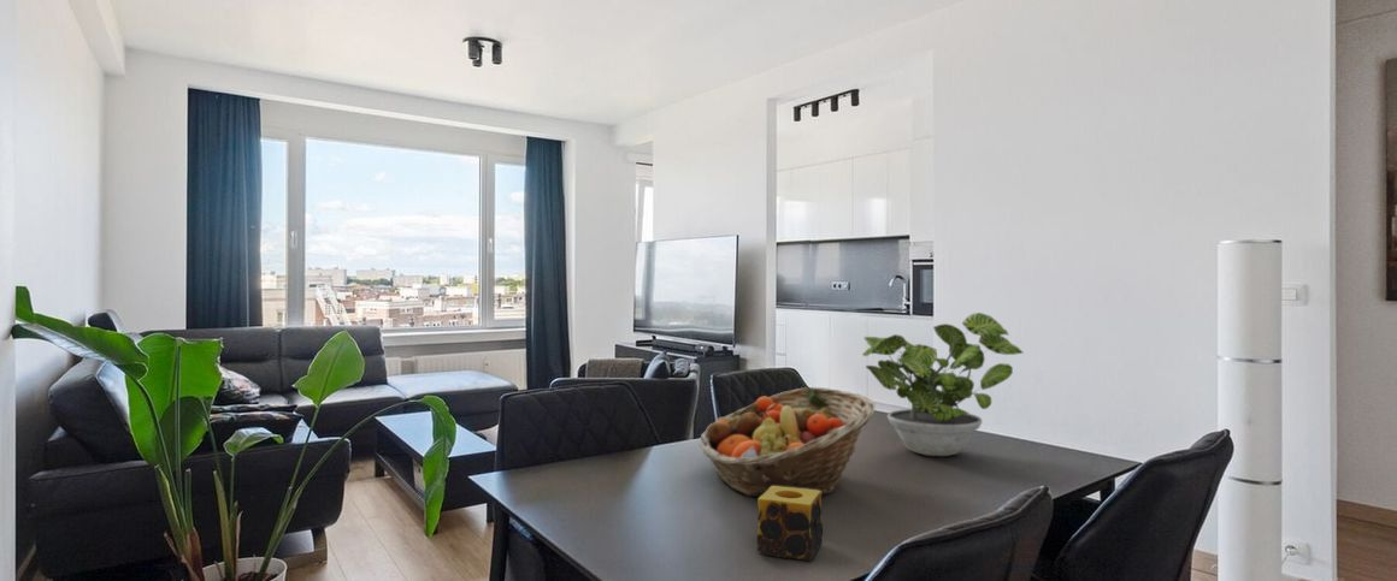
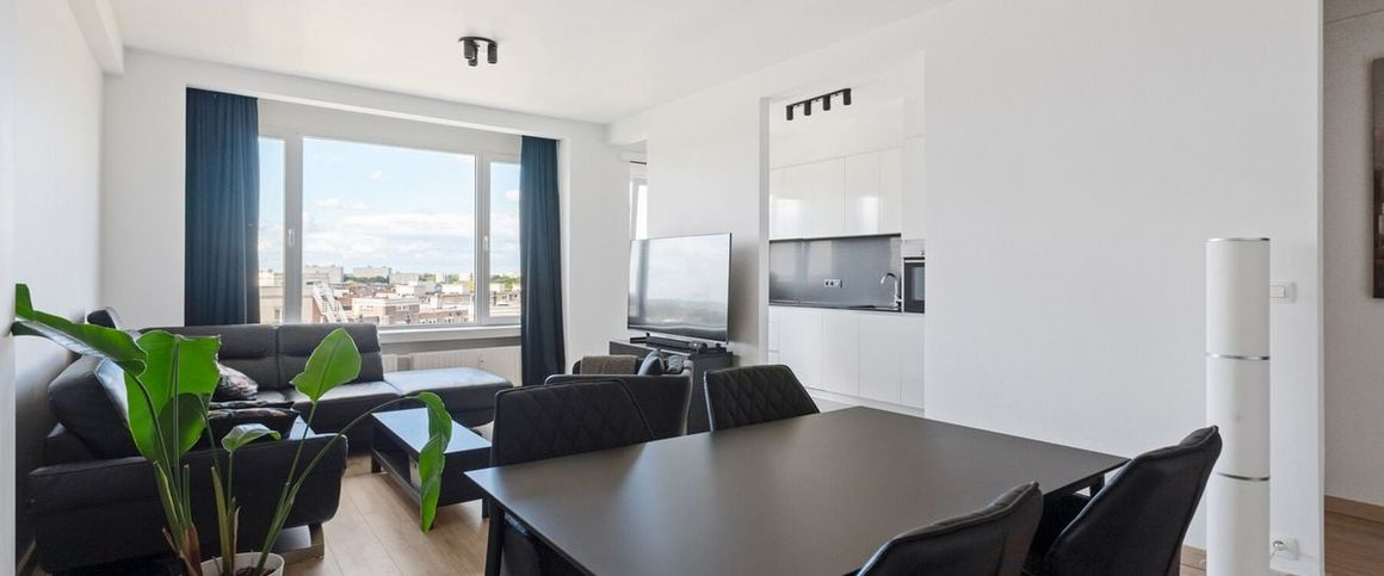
- fruit basket (784, 437)
- potted plant (942, 383)
- candle (790, 521)
